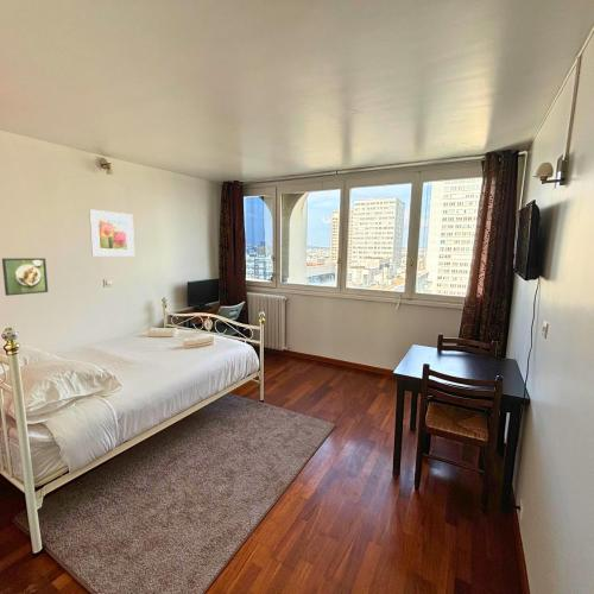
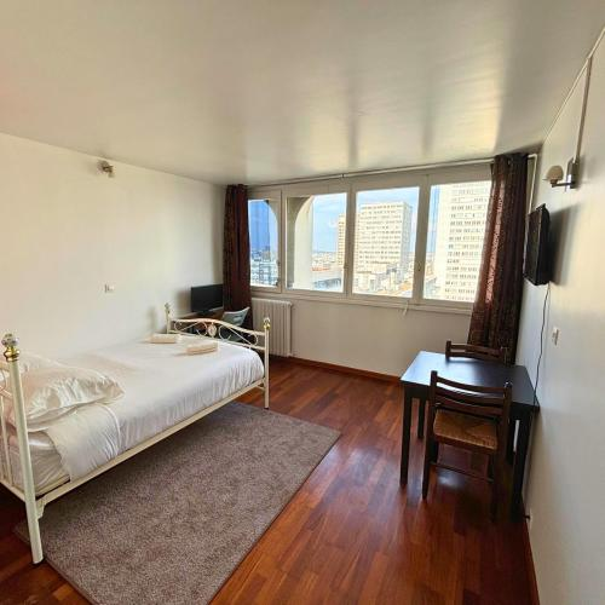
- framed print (113, 234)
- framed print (26, 276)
